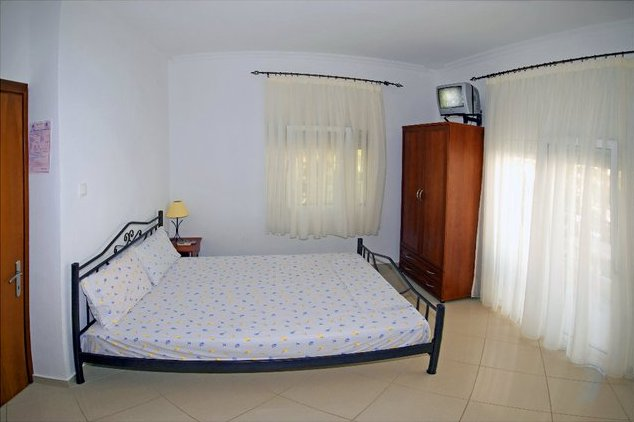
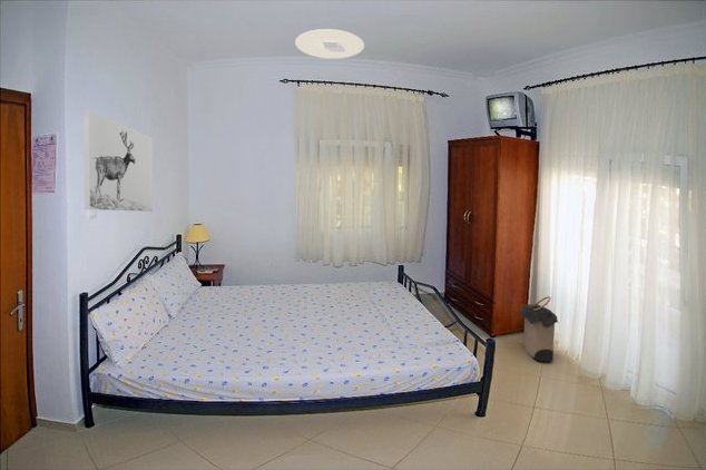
+ laundry hamper (537, 324)
+ ceiling light (330, 41)
+ wall art (122, 168)
